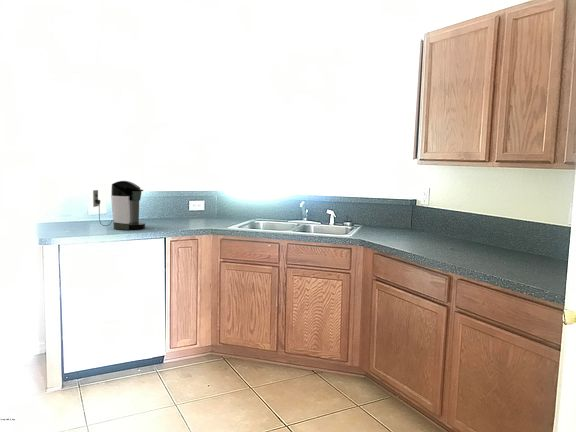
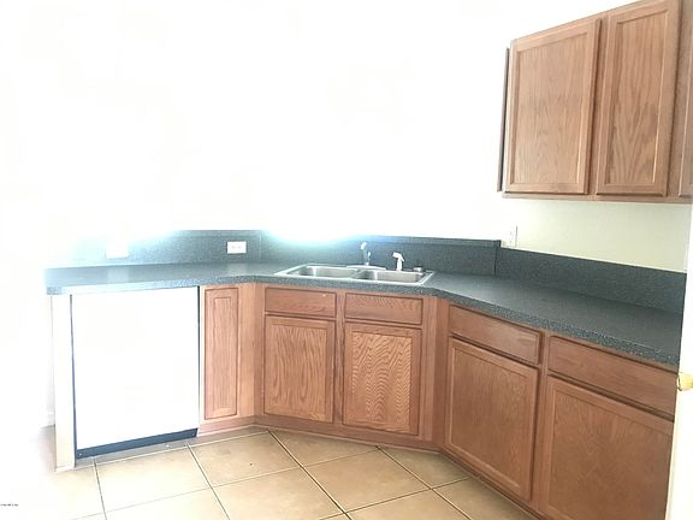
- coffee maker (123, 205)
